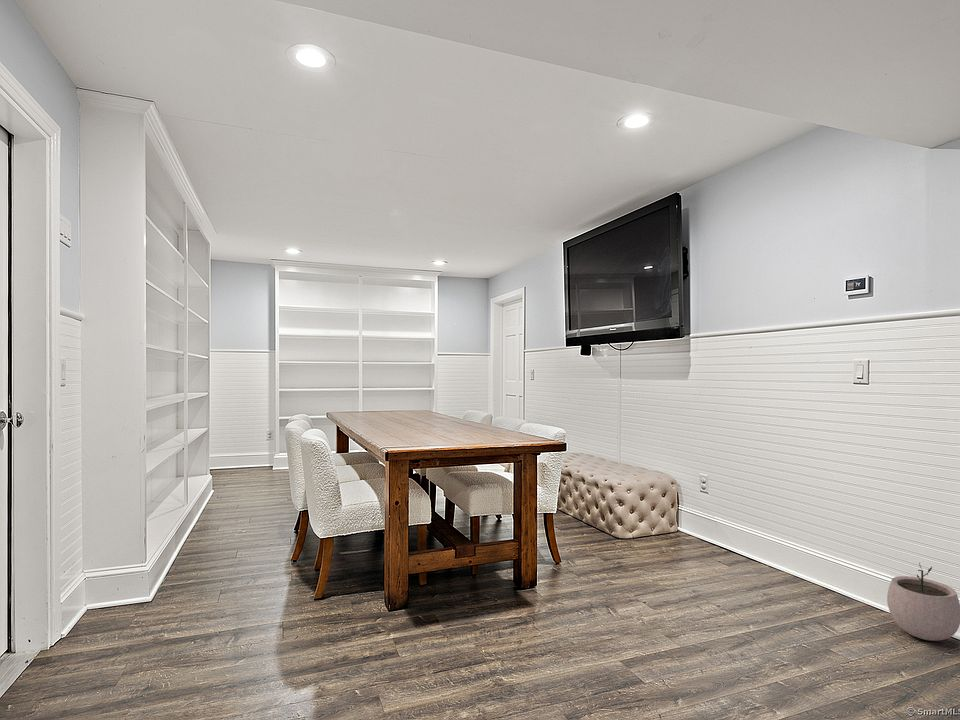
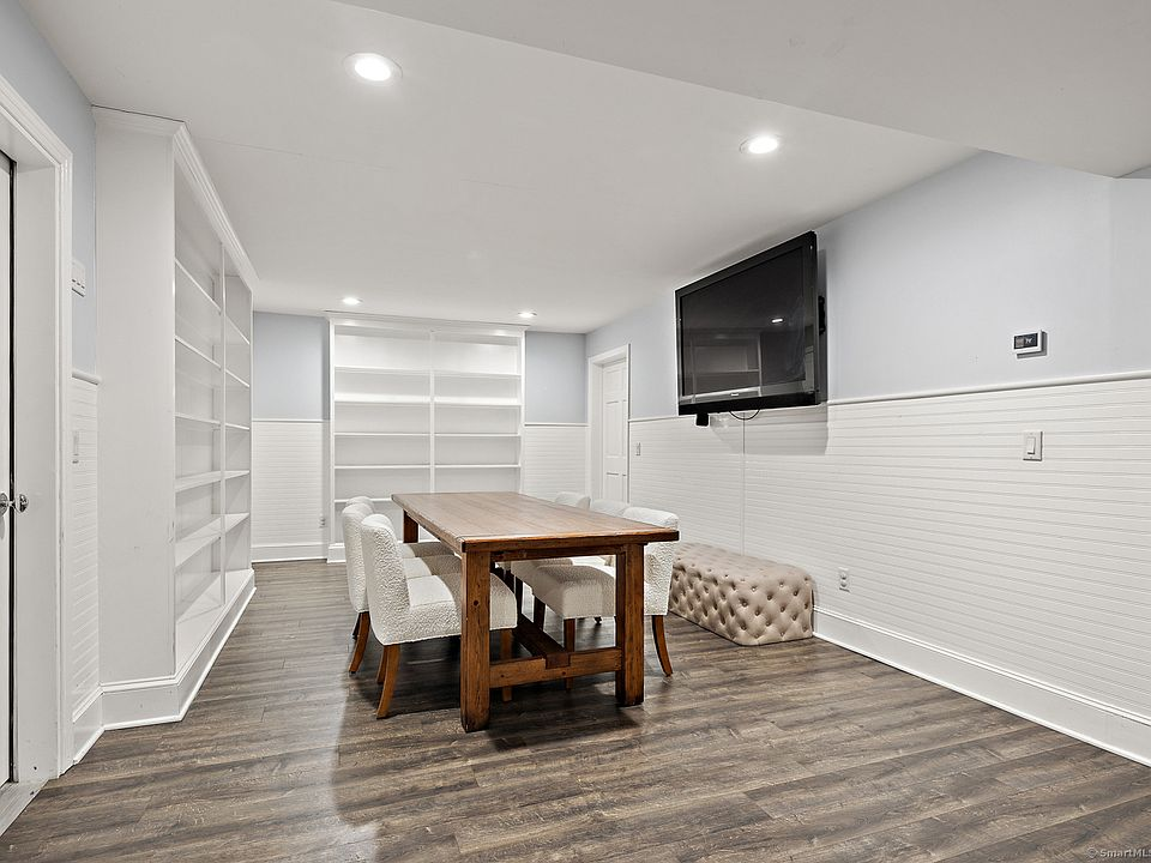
- plant pot (923, 599)
